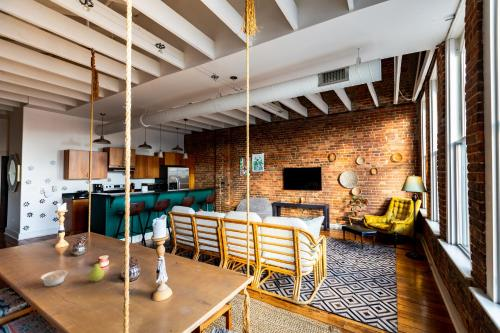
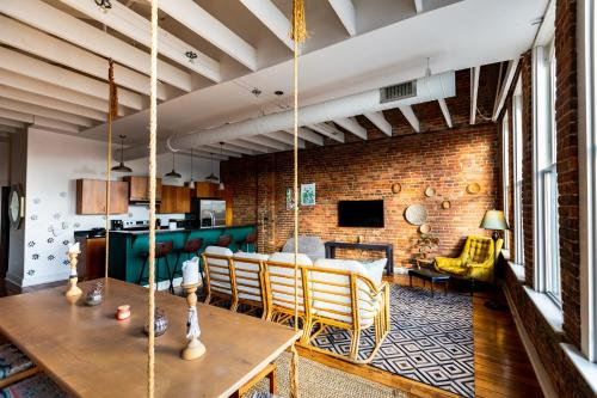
- legume (54, 278)
- fruit (96, 270)
